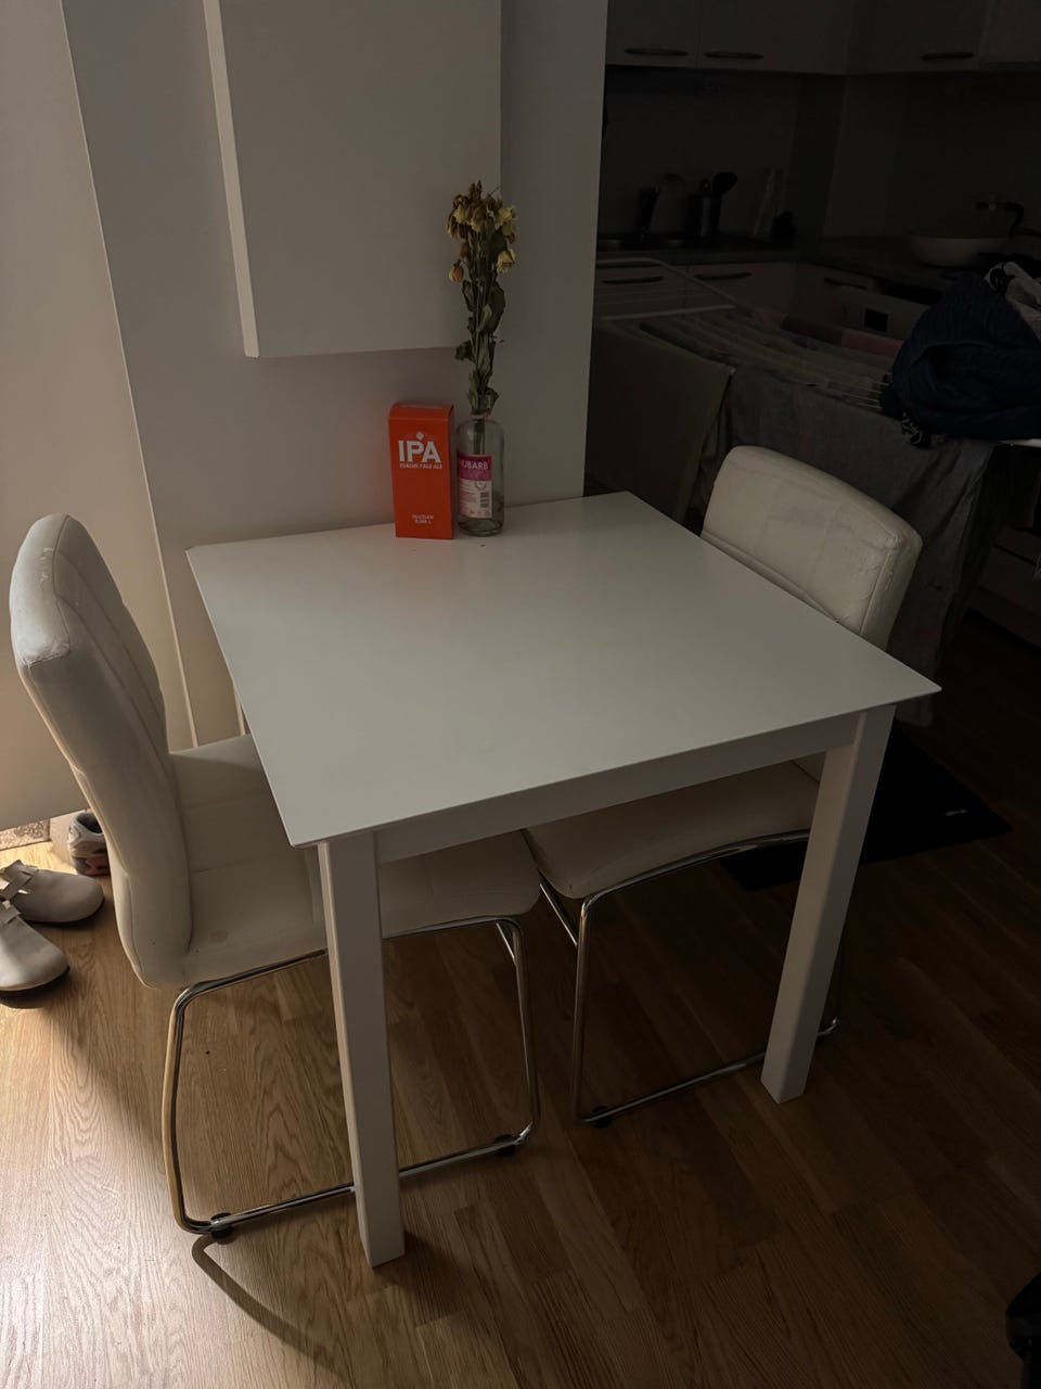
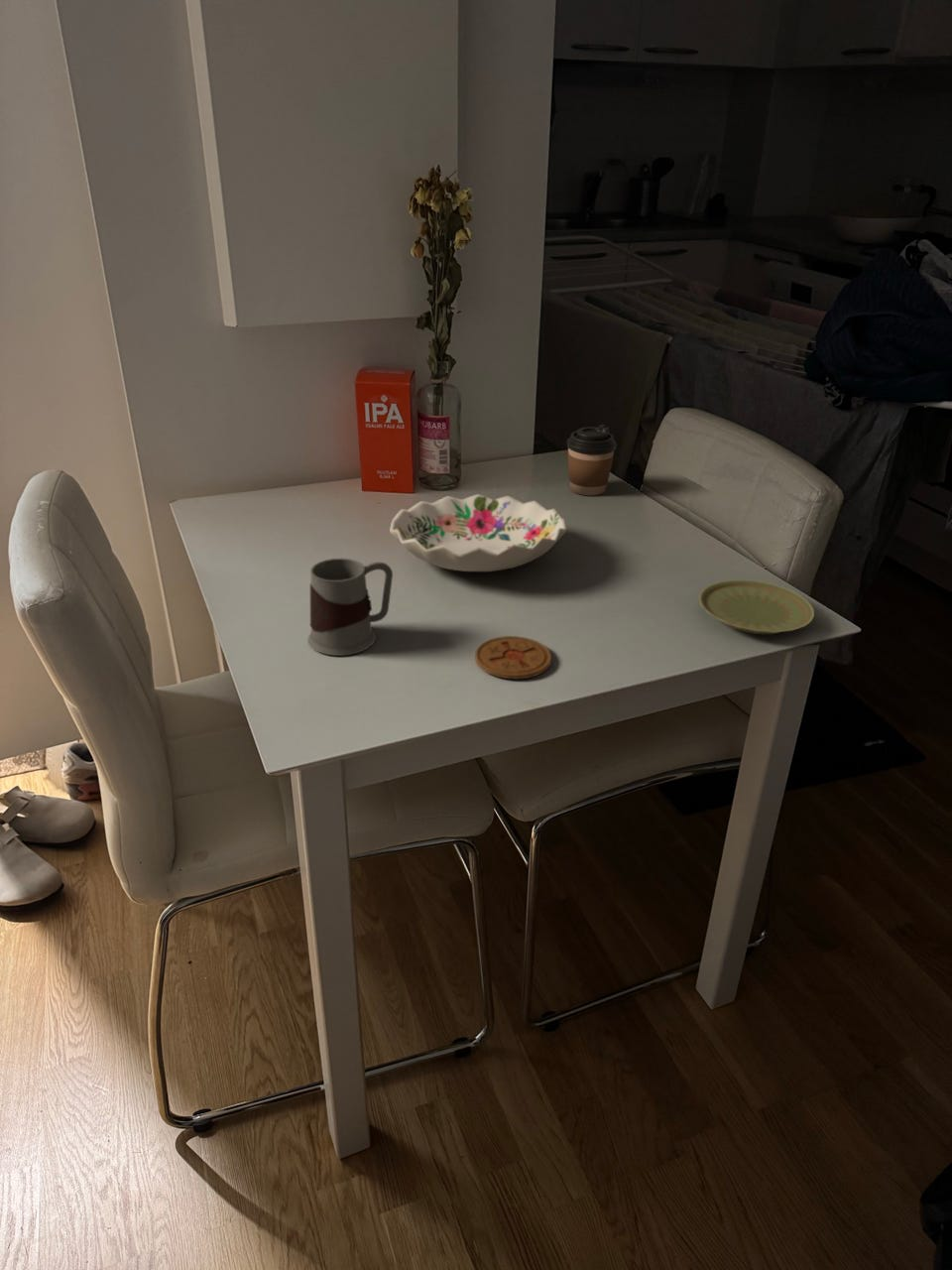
+ decorative bowl (478, 535)
+ coaster (513, 657)
+ plate (755, 610)
+ mug (350, 602)
+ coffee cup (590, 458)
